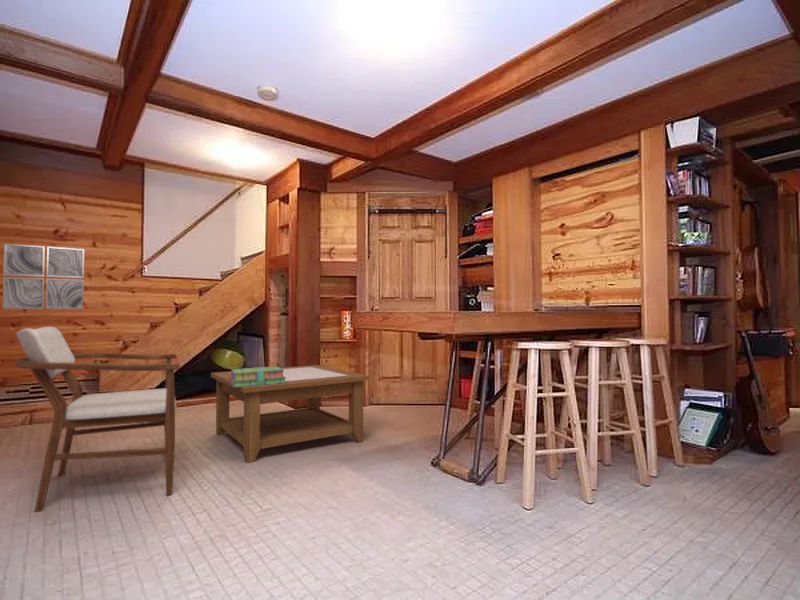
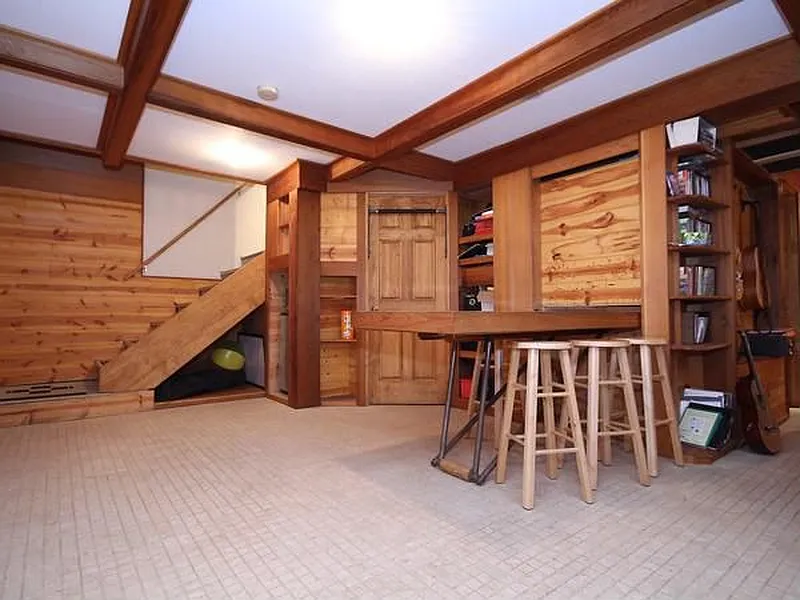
- coffee table (288, 410)
- armchair (102, 404)
- wall art (46, 276)
- stack of books (257, 375)
